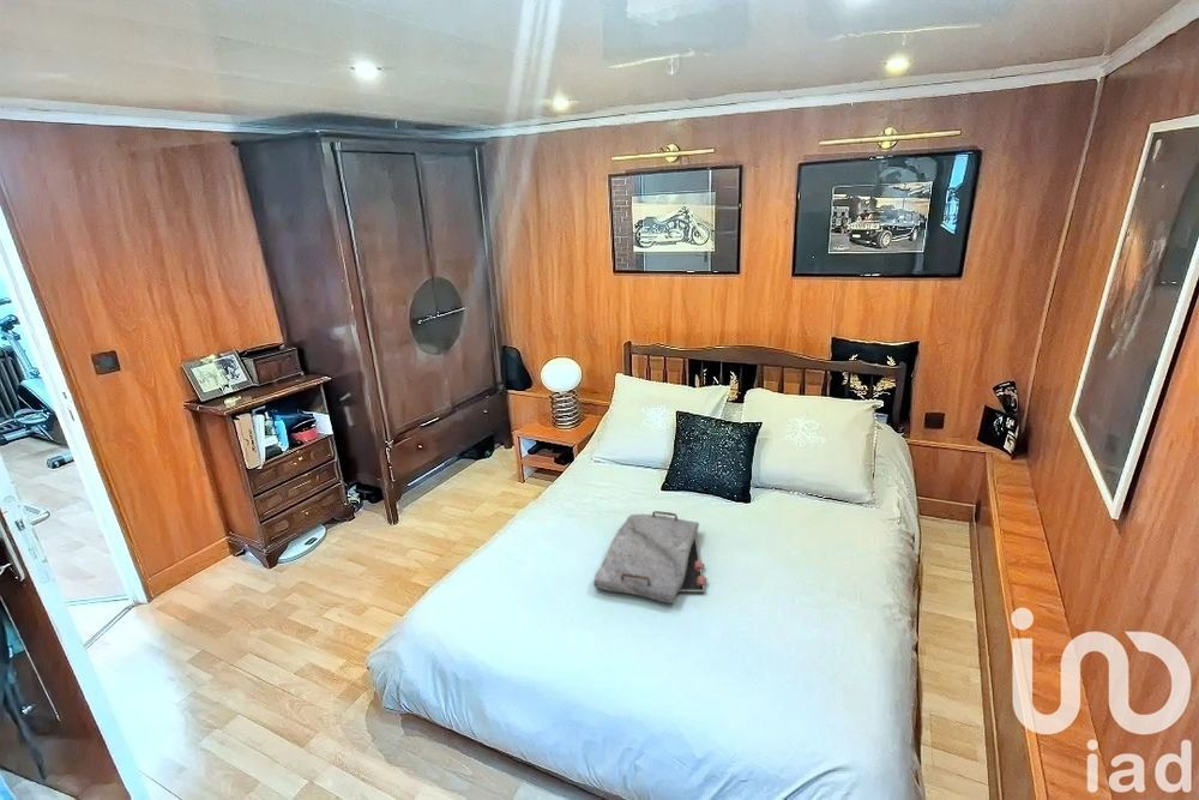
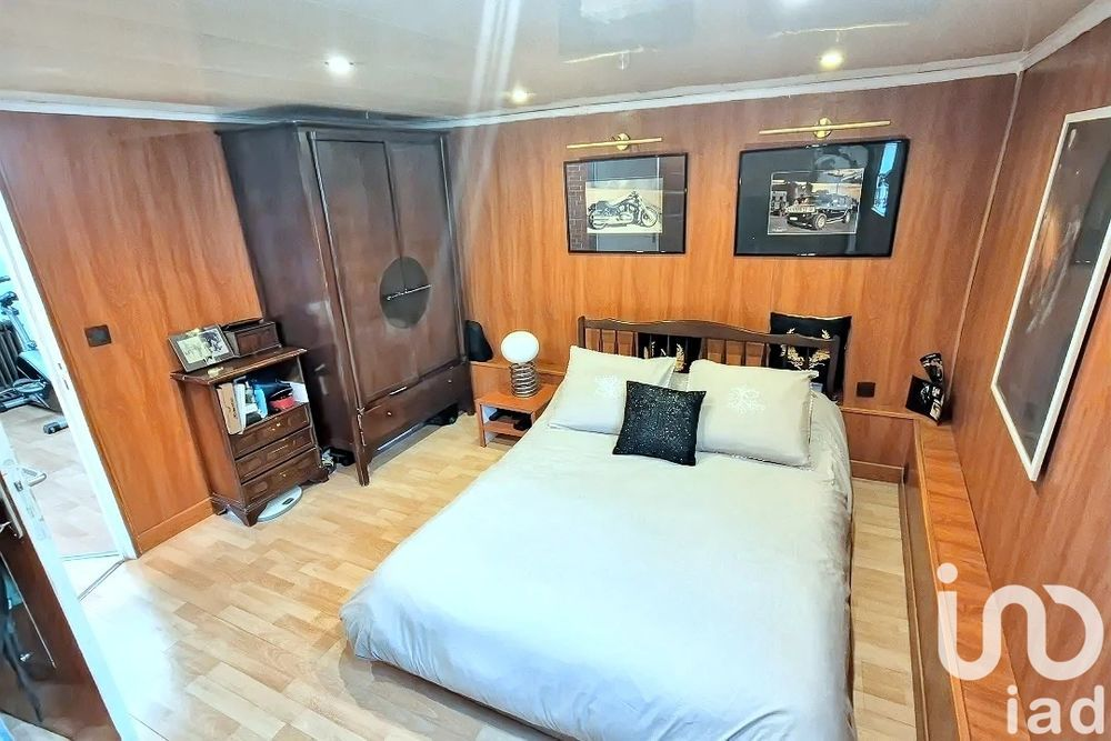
- serving tray (659, 551)
